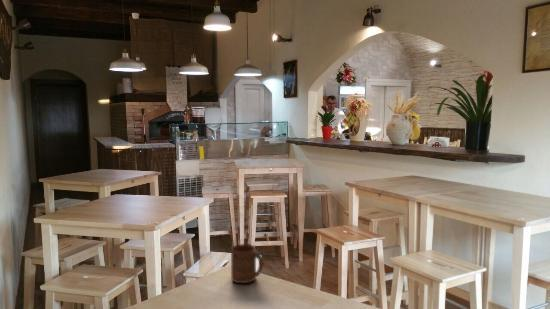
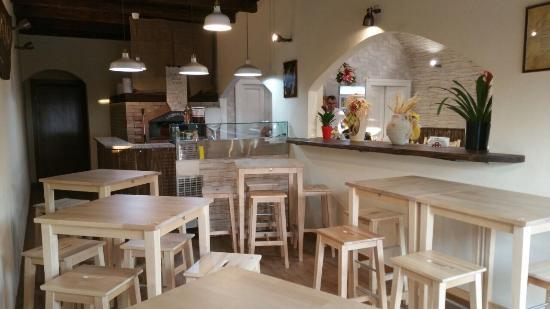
- cup (247, 264)
